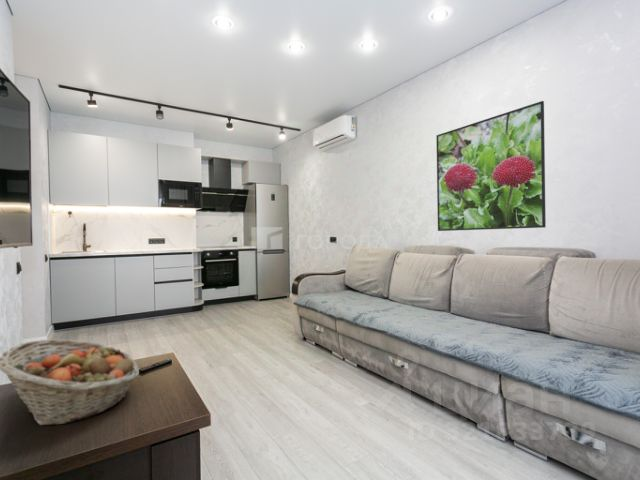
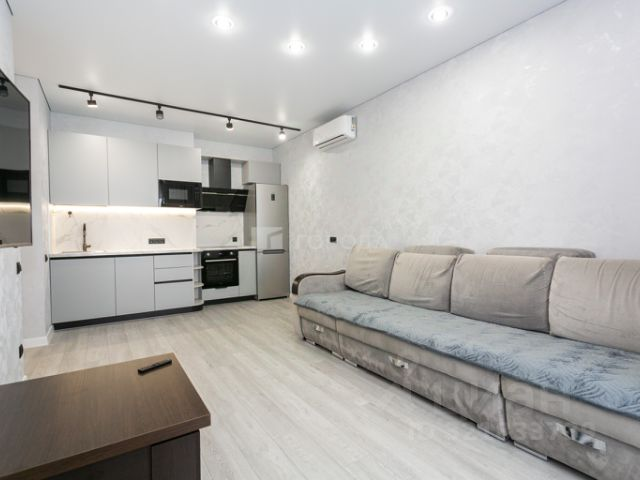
- fruit basket (75, 371)
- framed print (483, 175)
